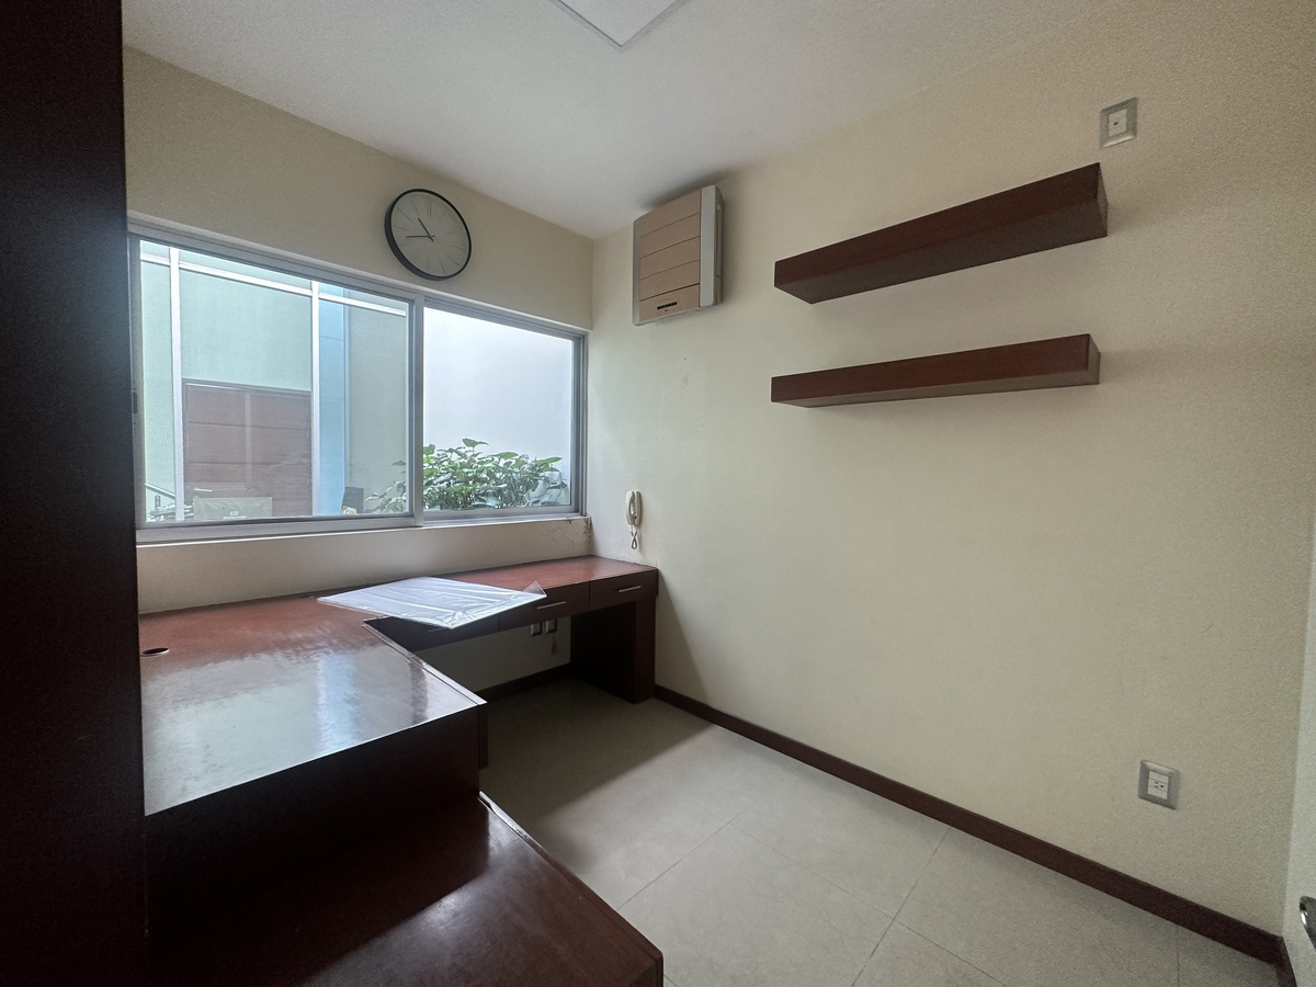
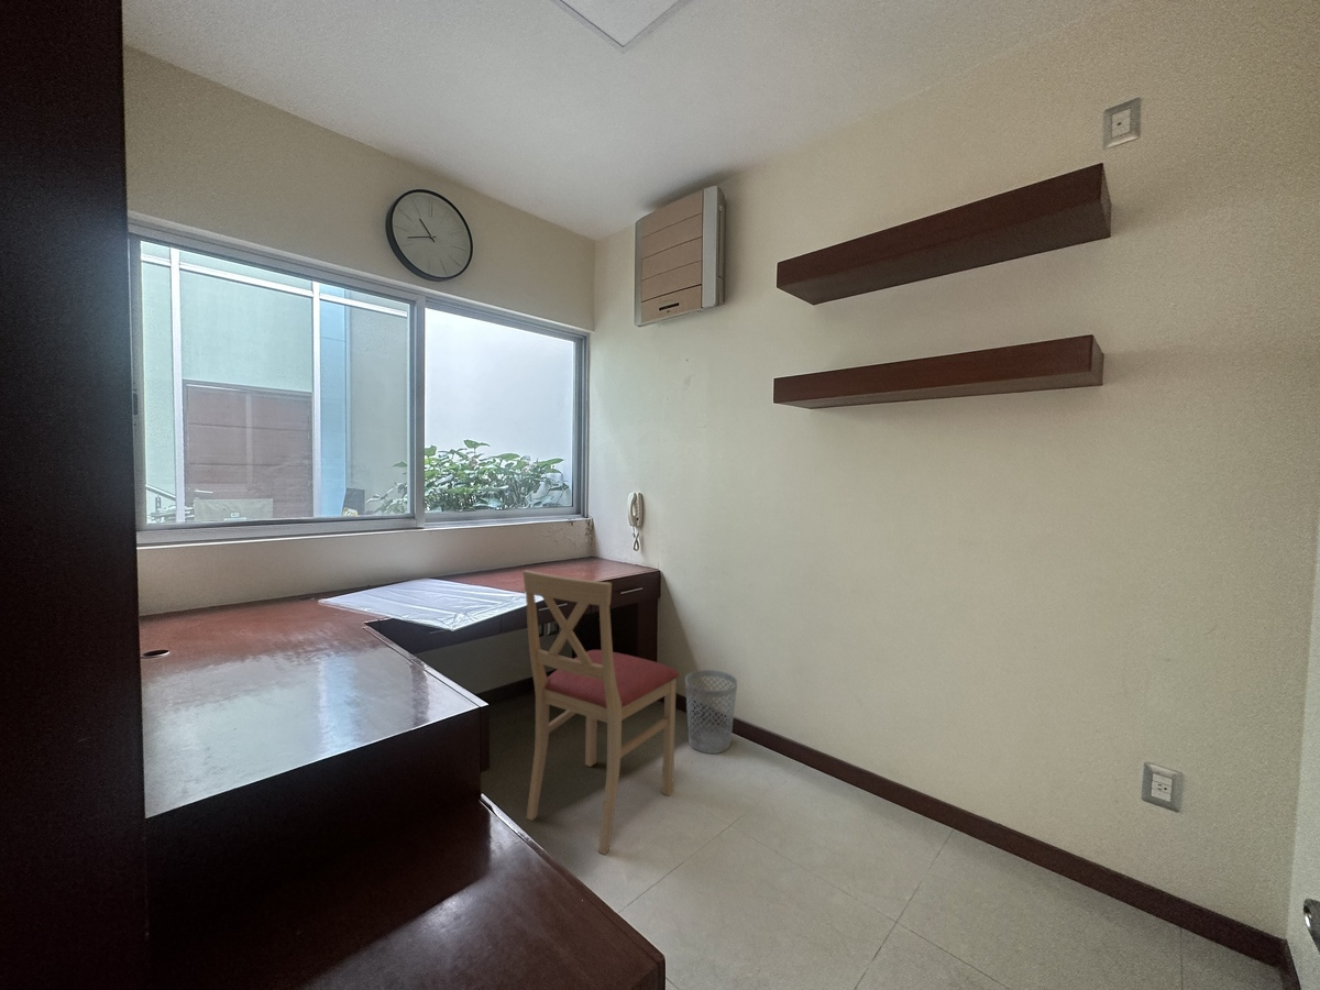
+ chair (601, 685)
+ wastebasket (710, 711)
